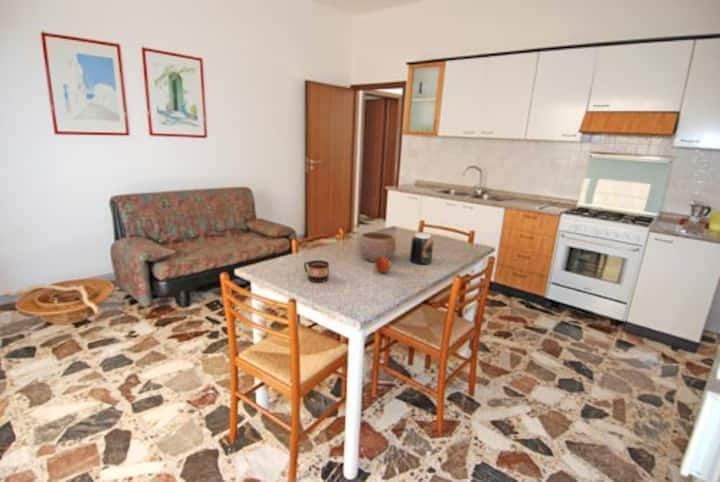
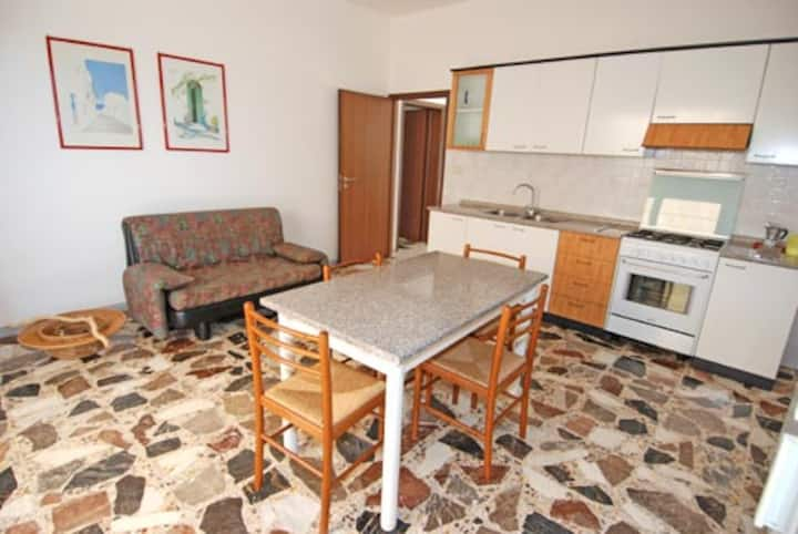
- jar (421, 247)
- bowl (377, 247)
- cup (317, 271)
- fruit (383, 265)
